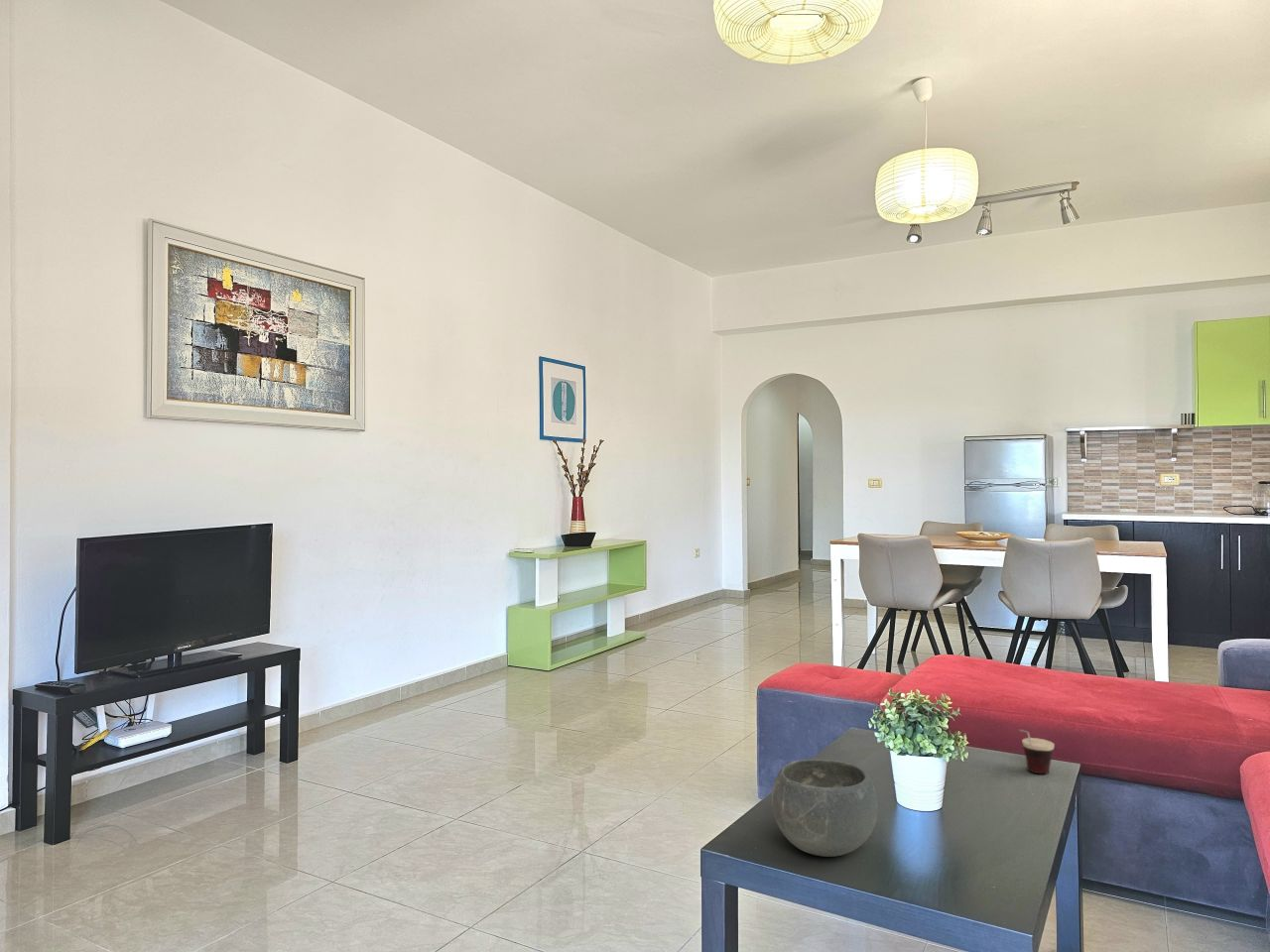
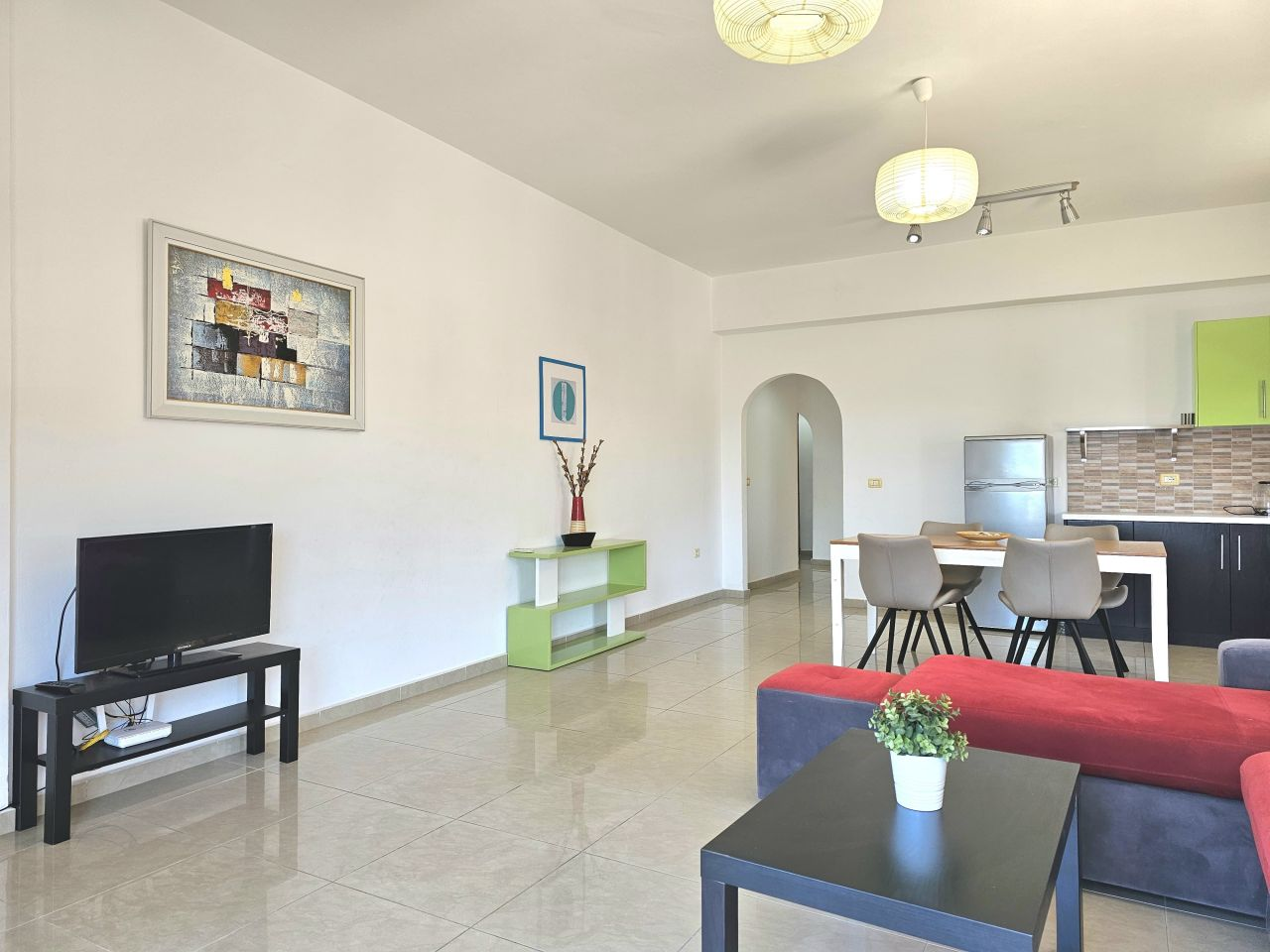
- bowl (824, 810)
- cup (1032, 749)
